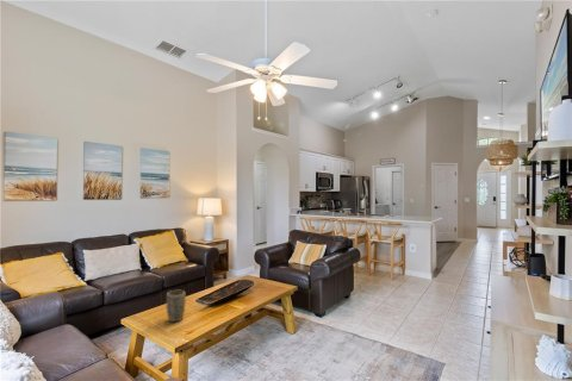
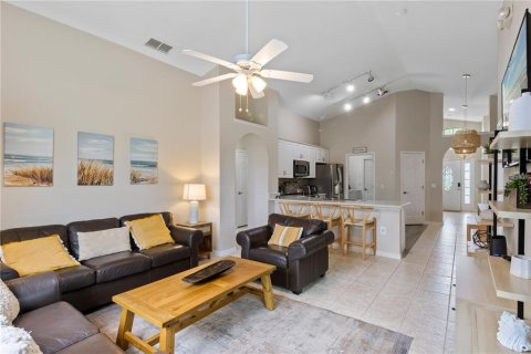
- plant pot (175, 306)
